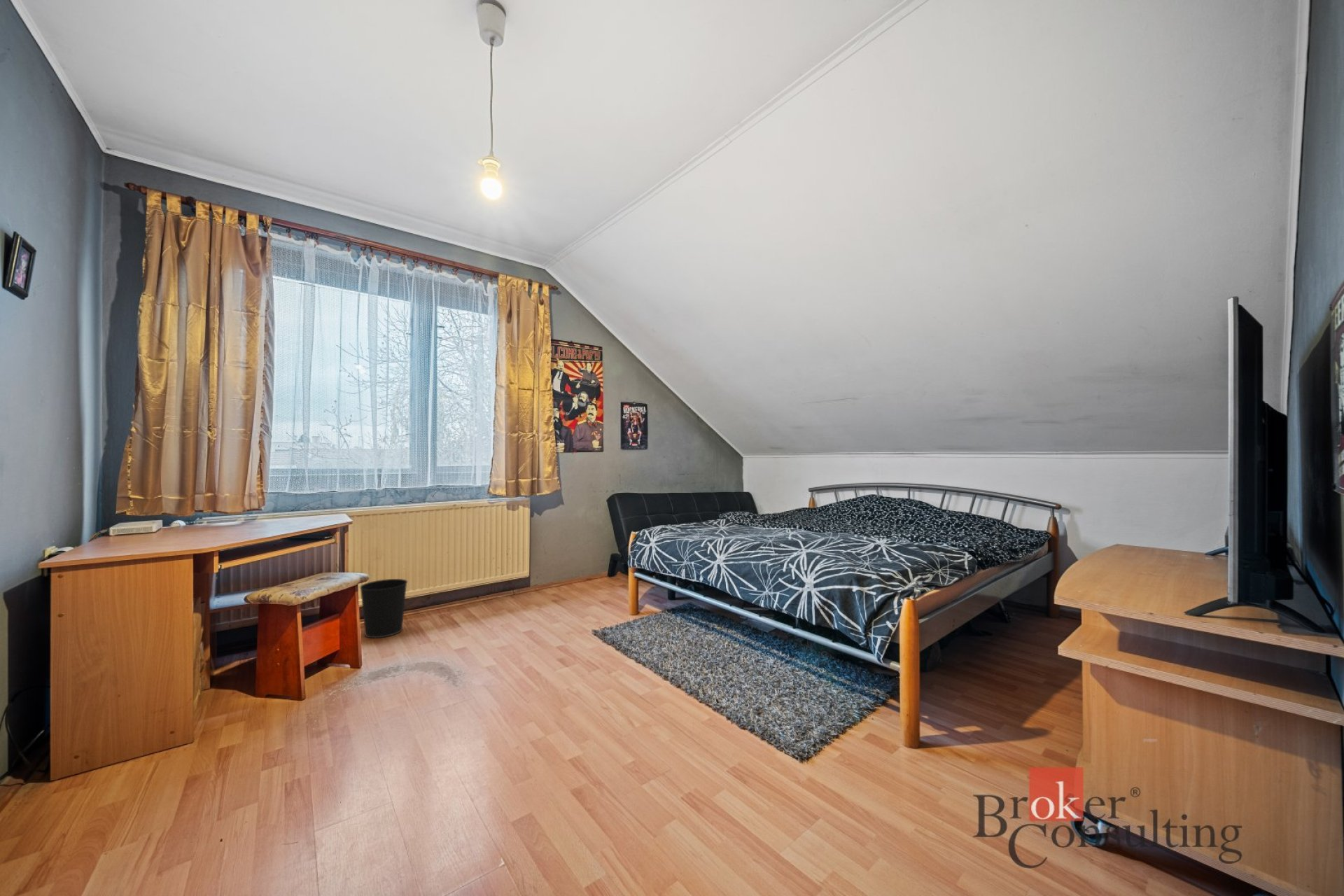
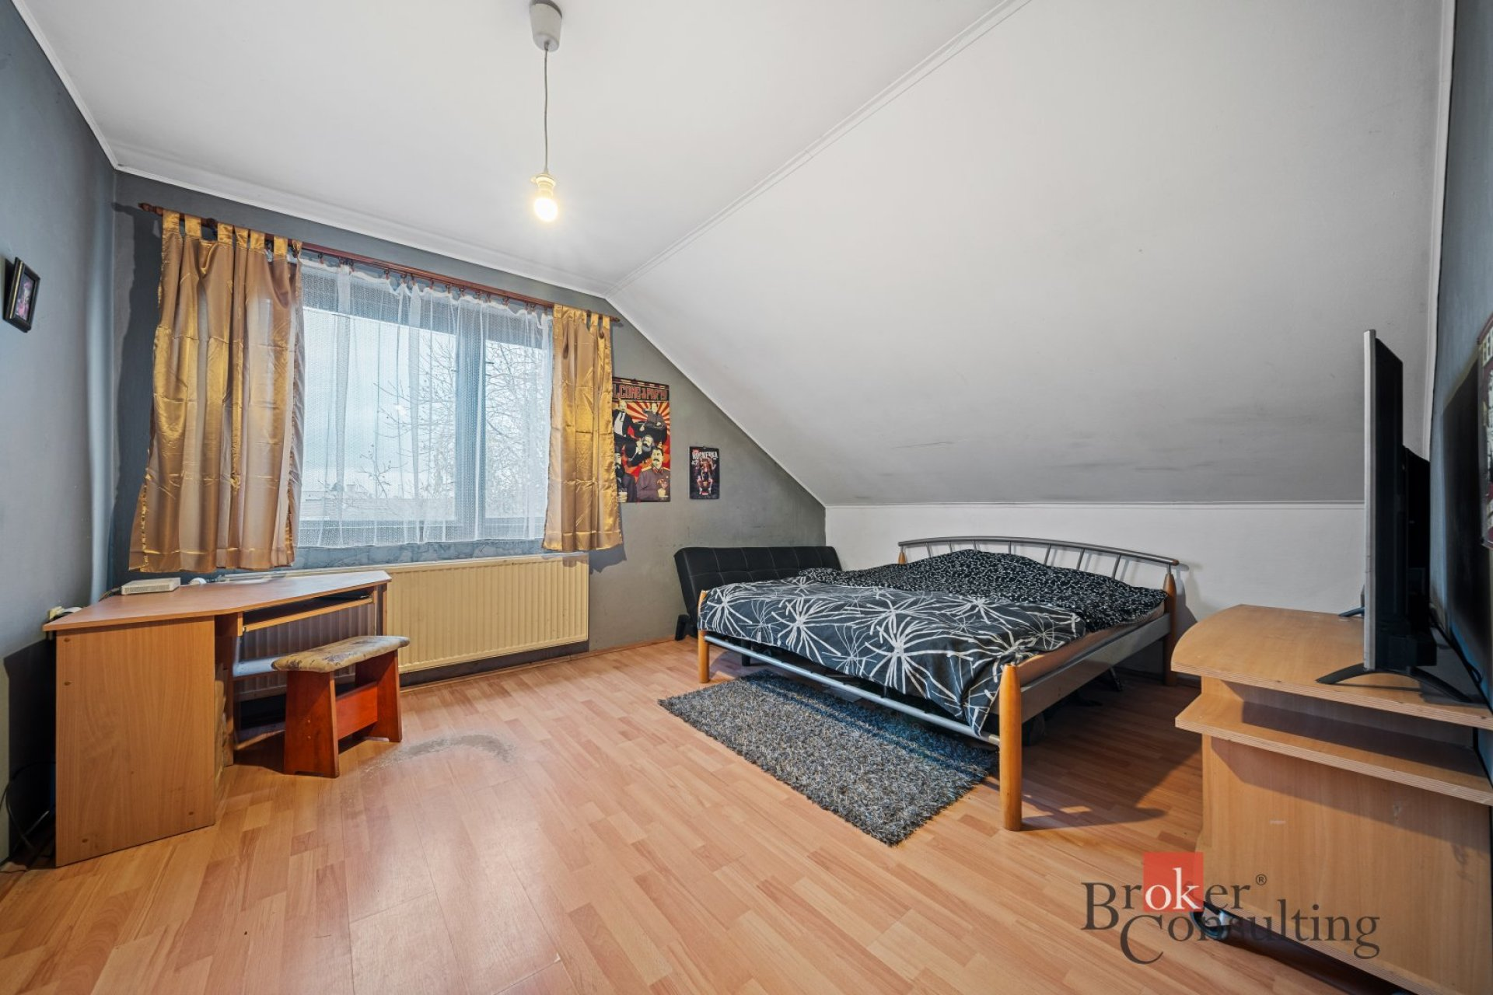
- wastebasket (384, 608)
